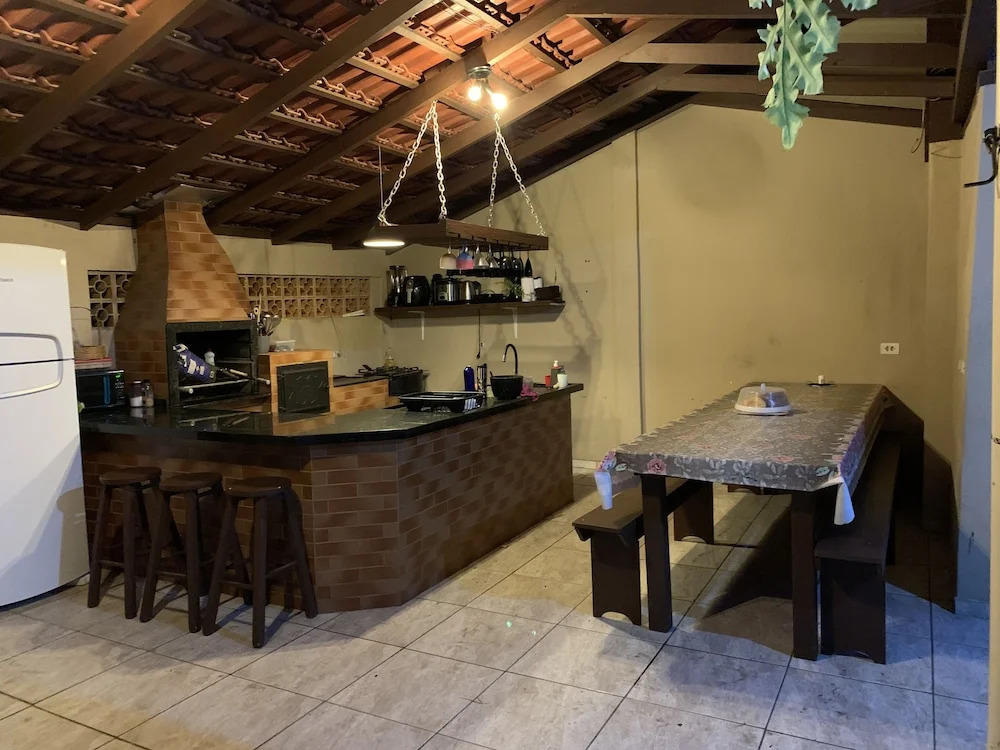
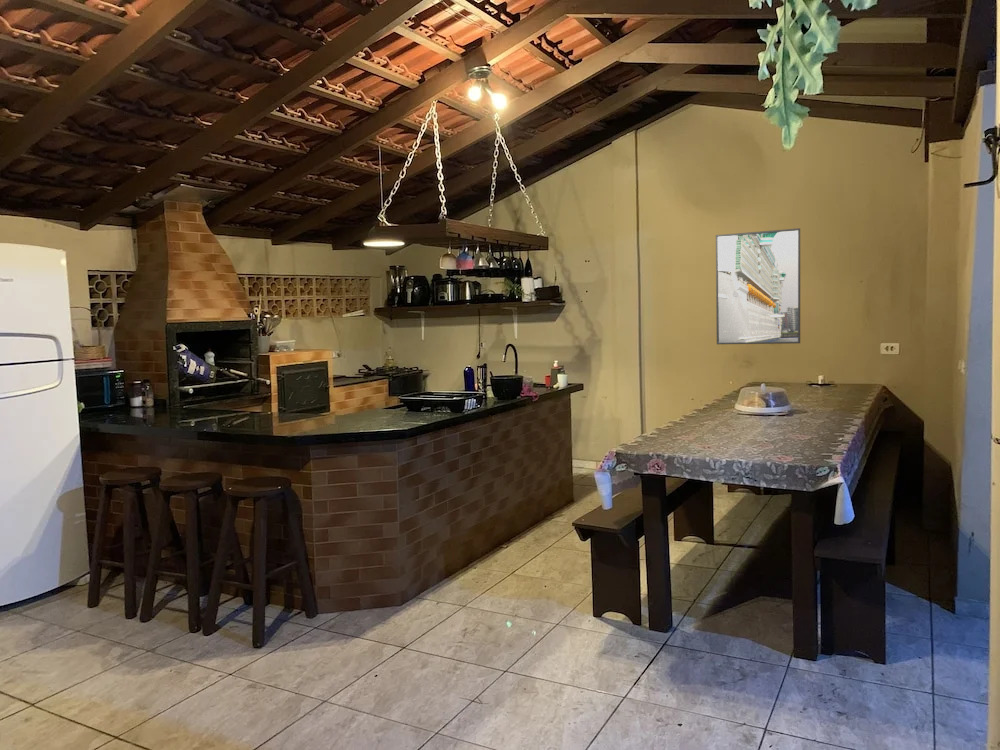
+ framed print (757, 288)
